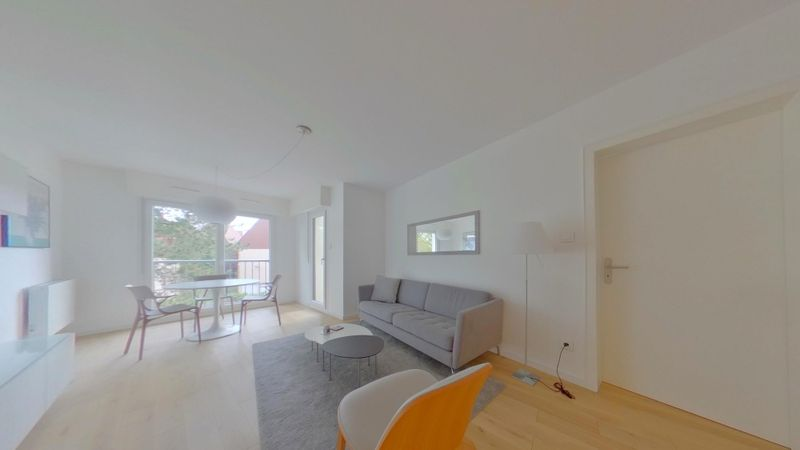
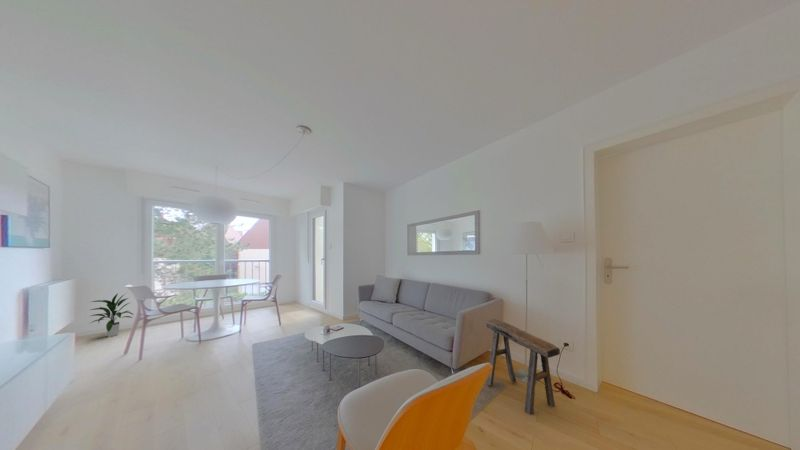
+ indoor plant (112, 314)
+ stool (512, 365)
